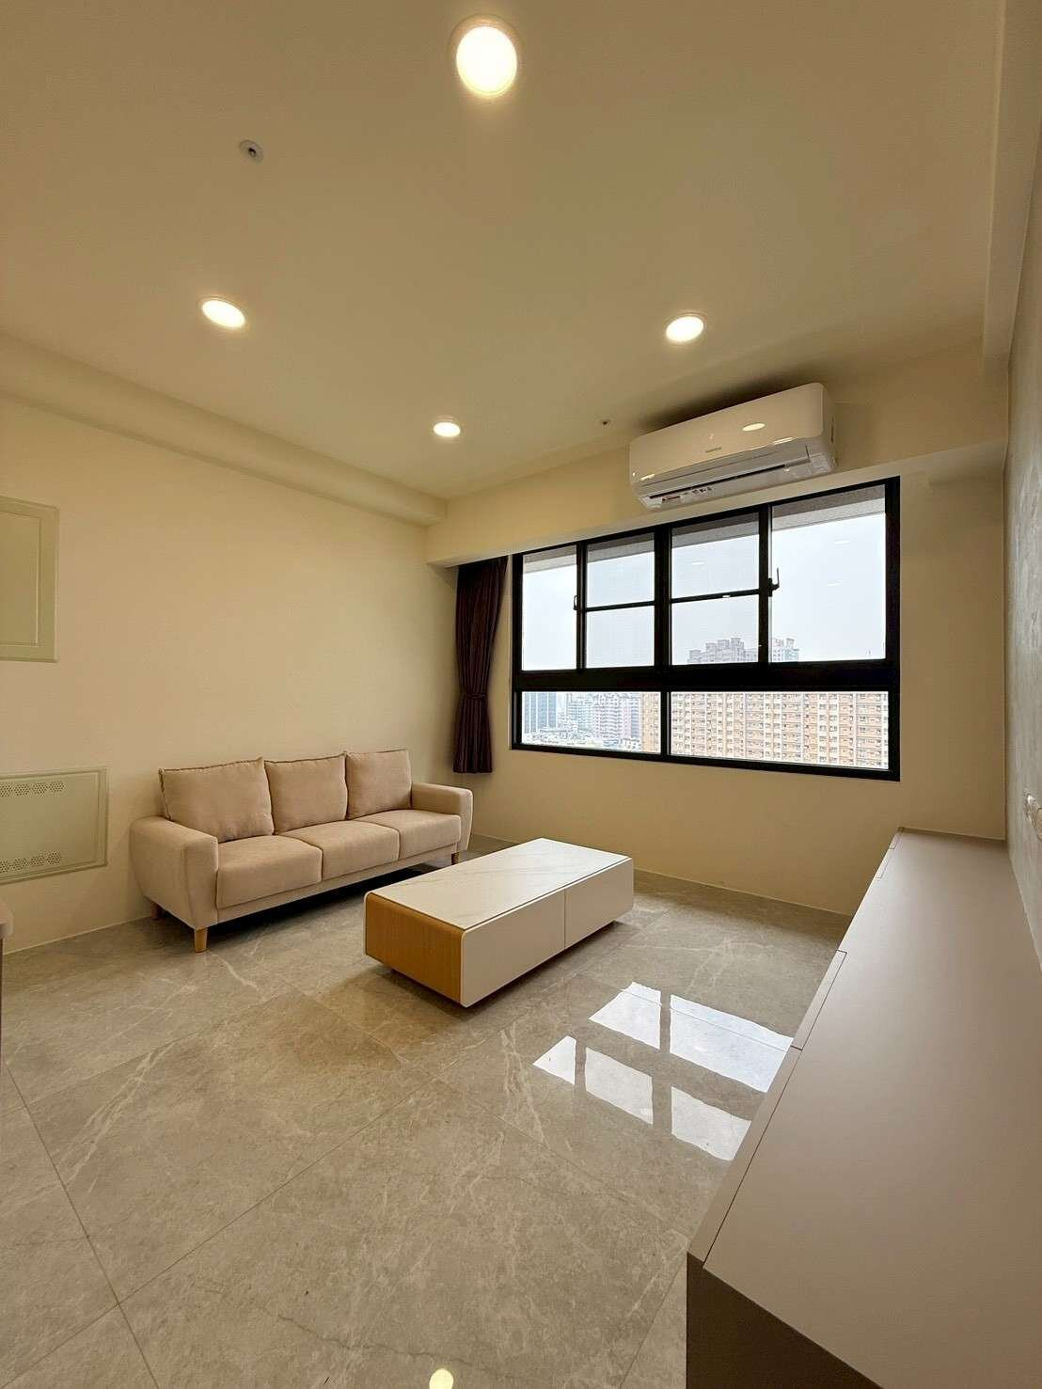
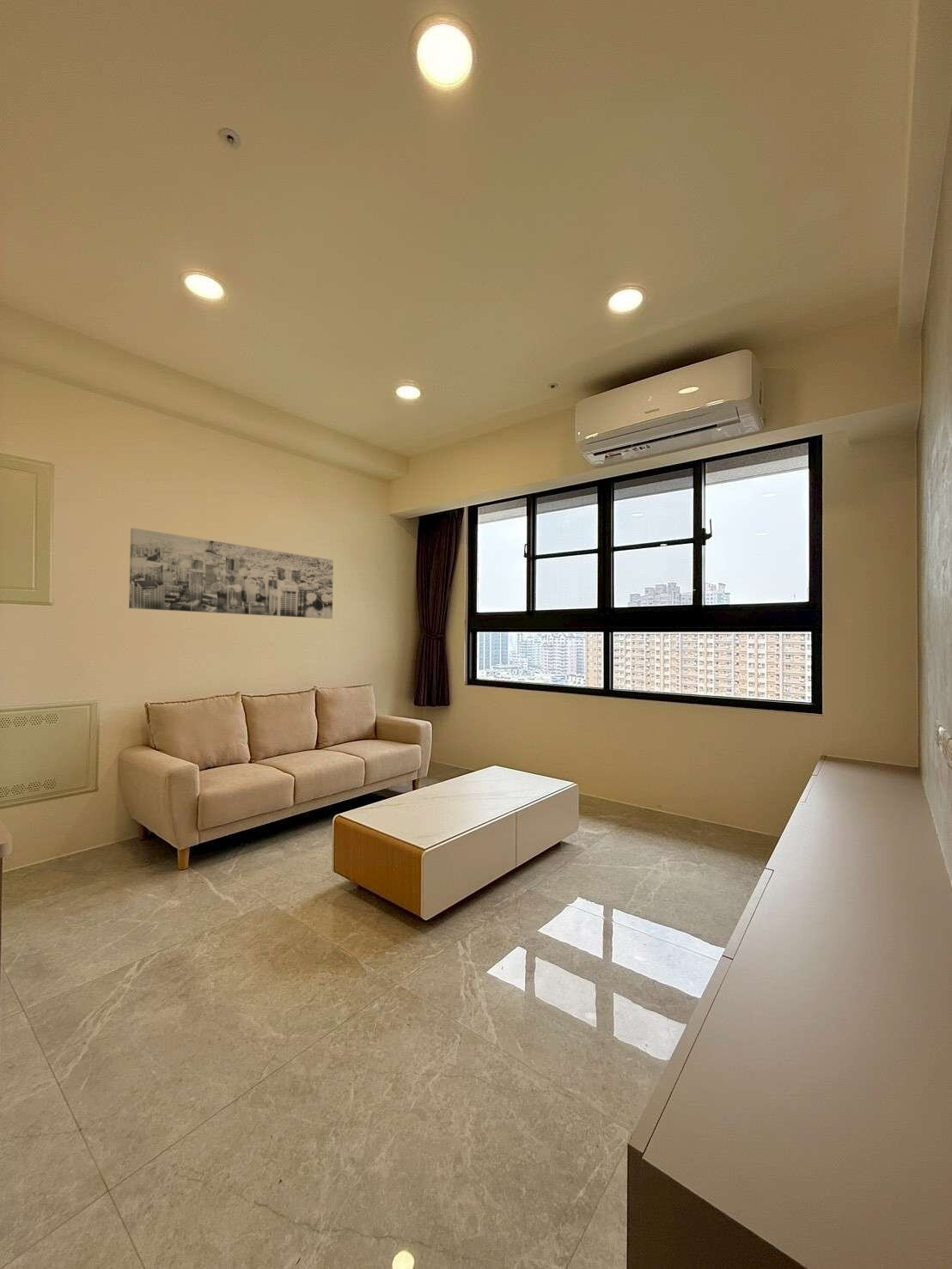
+ wall art (247, 580)
